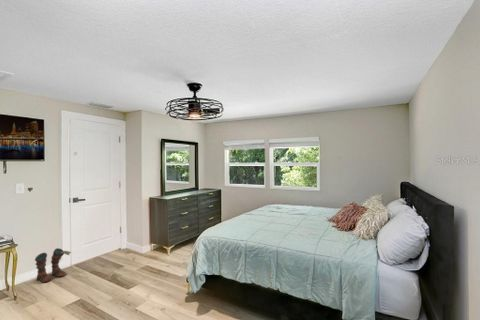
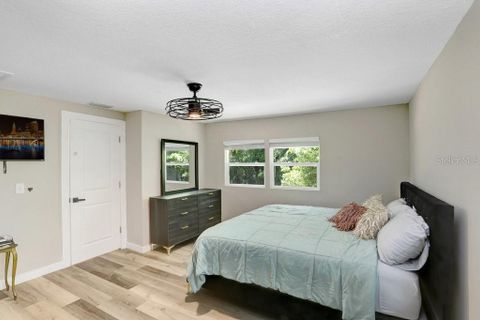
- boots (54, 263)
